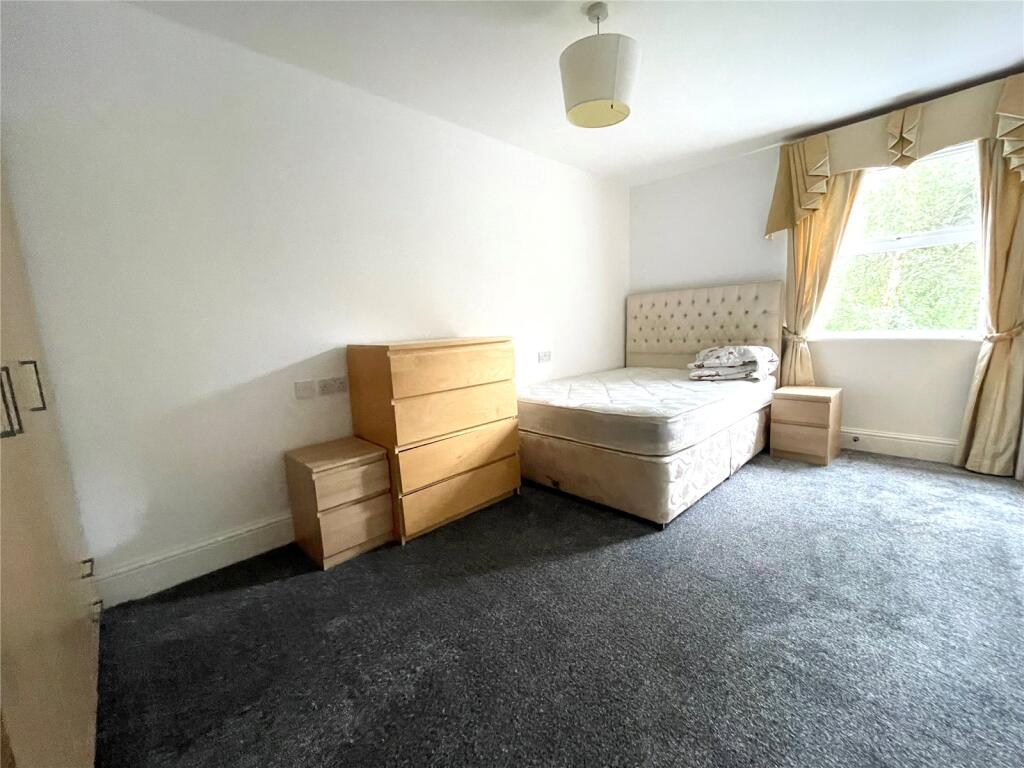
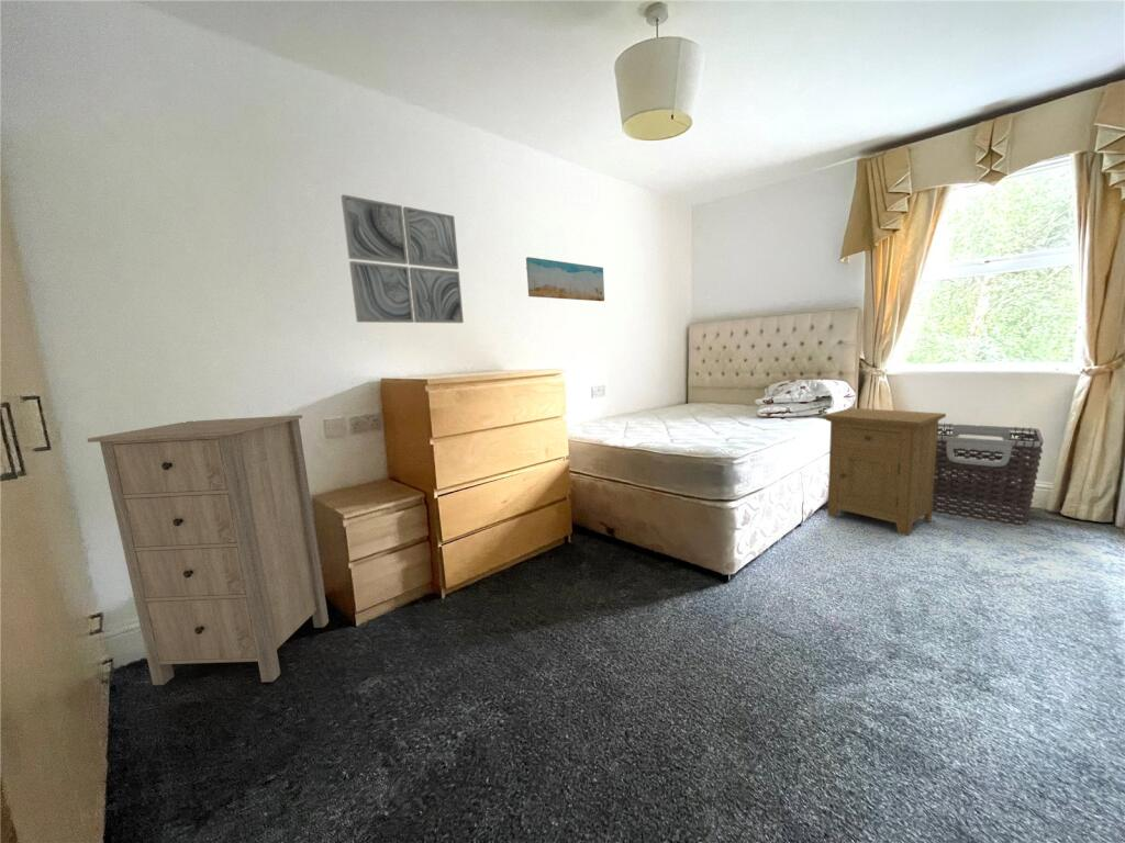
+ storage cabinet (227, 543)
+ wall art (567, 281)
+ nightstand (879, 467)
+ wall art (408, 267)
+ clothes hamper (976, 471)
